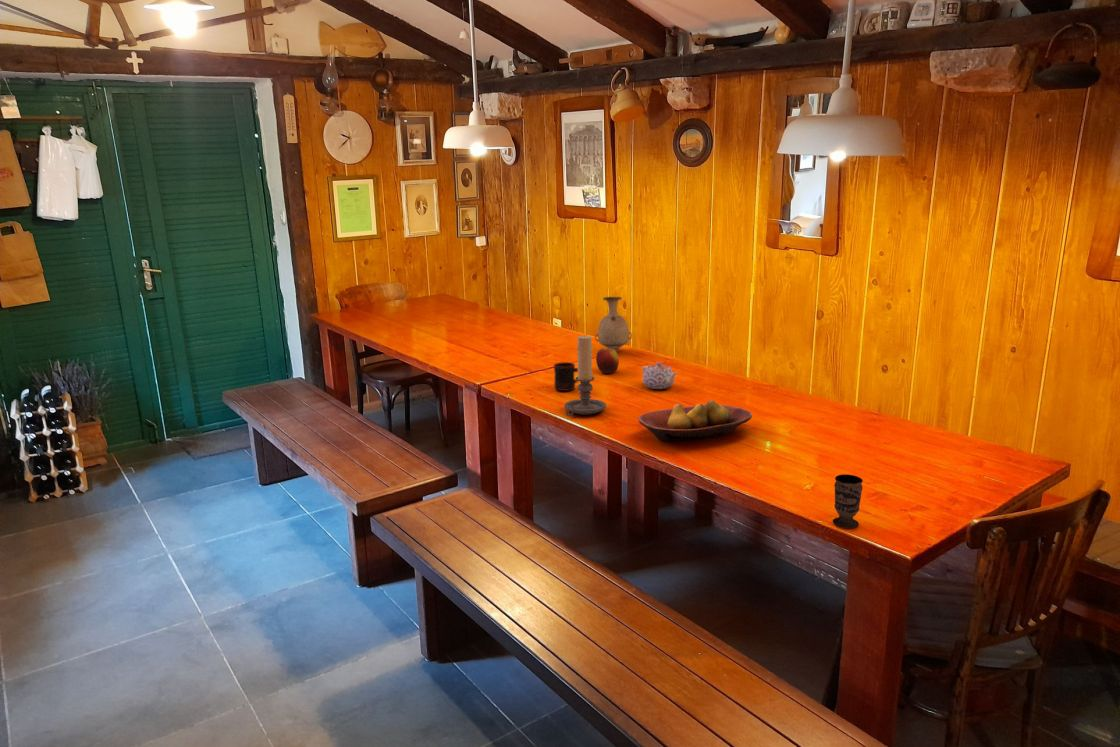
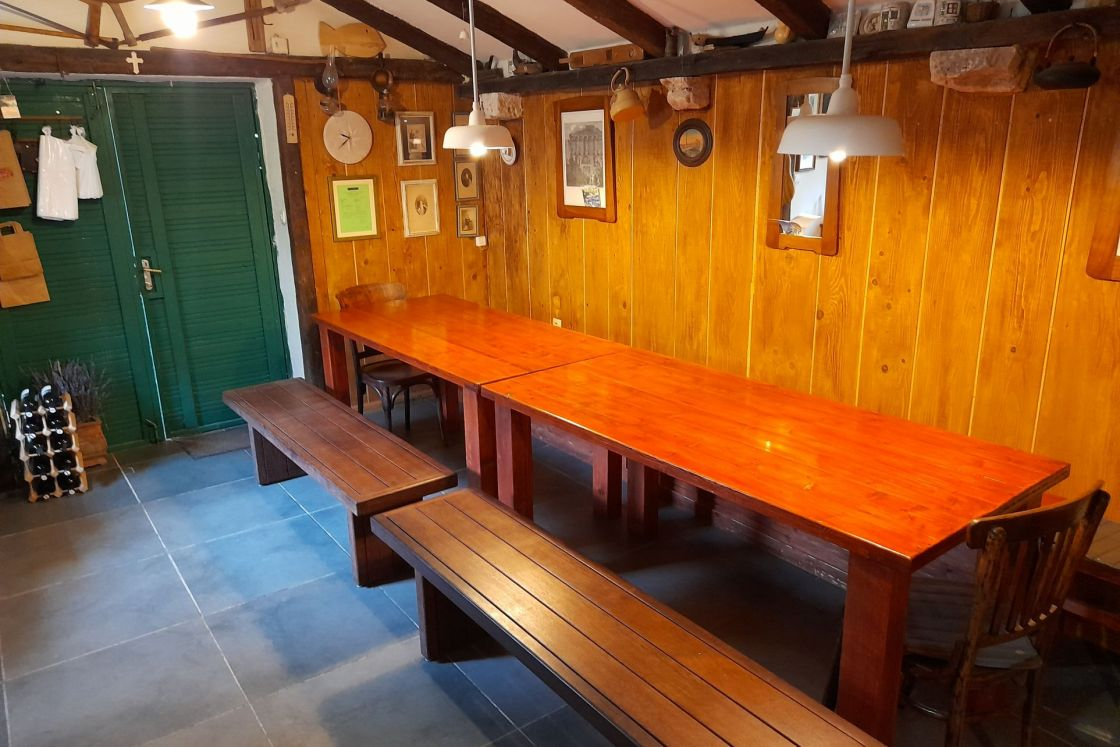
- fruit bowl (694, 418)
- cup (847, 501)
- apple (607, 360)
- candle holder (582, 374)
- mug (569, 376)
- teapot (659, 375)
- vase (613, 325)
